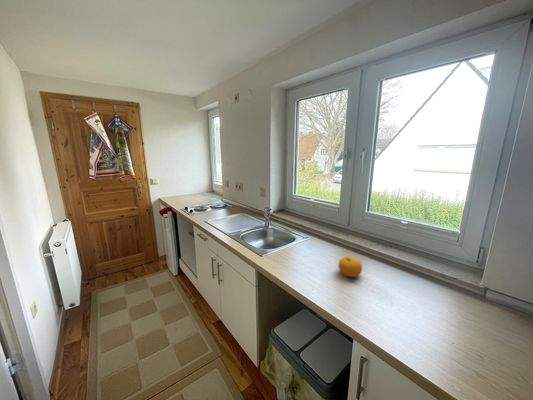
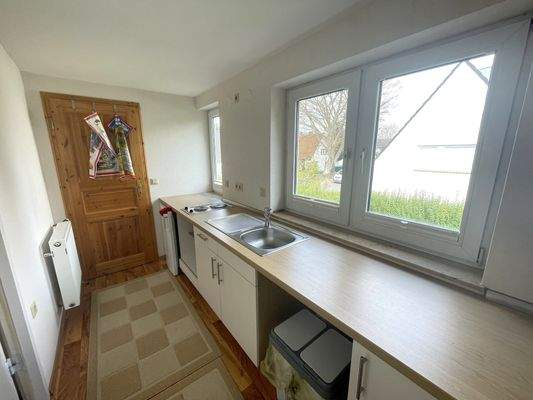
- fruit (350, 266)
